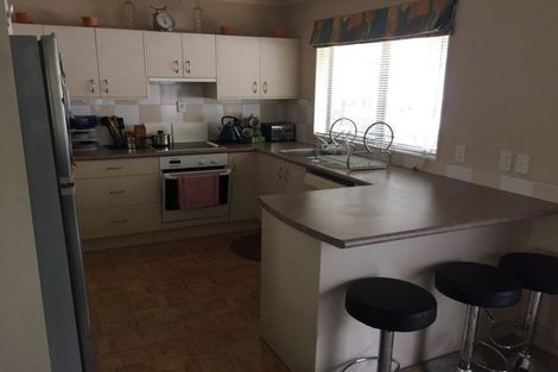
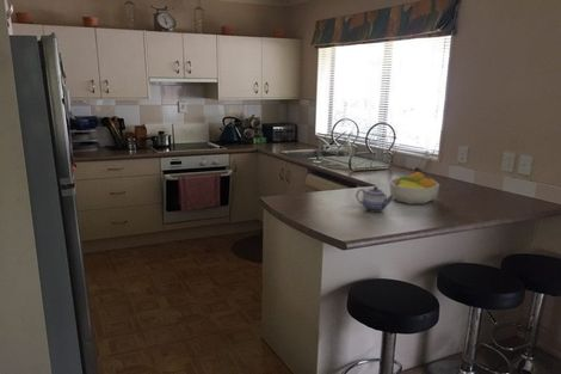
+ teapot (375, 198)
+ fruit bowl (413, 186)
